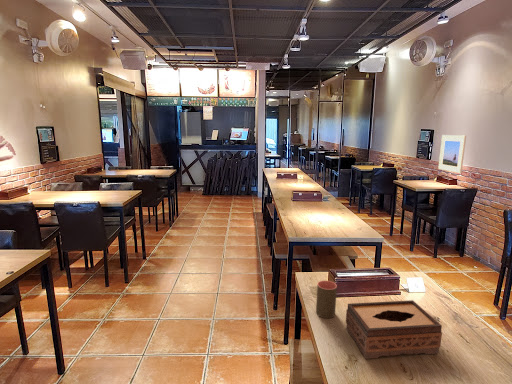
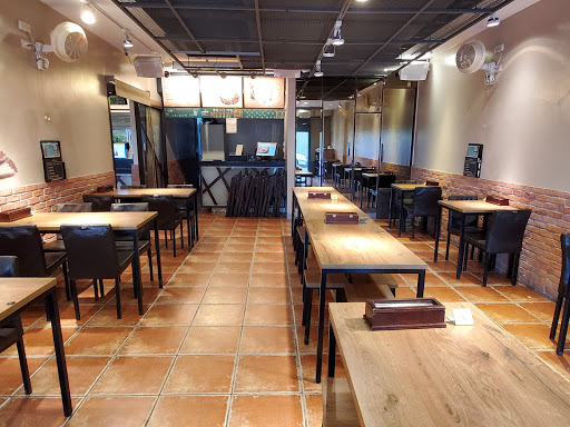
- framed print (451, 153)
- cup (326, 299)
- tissue box (390, 327)
